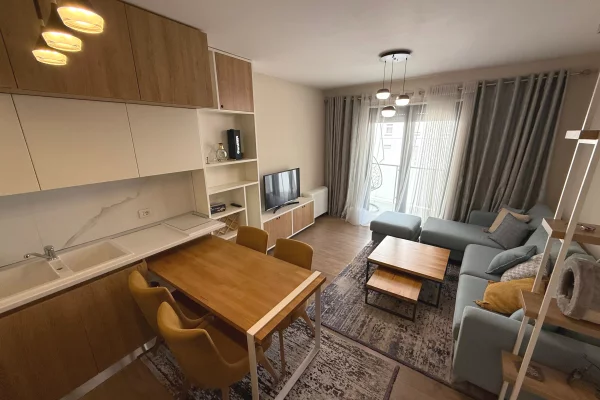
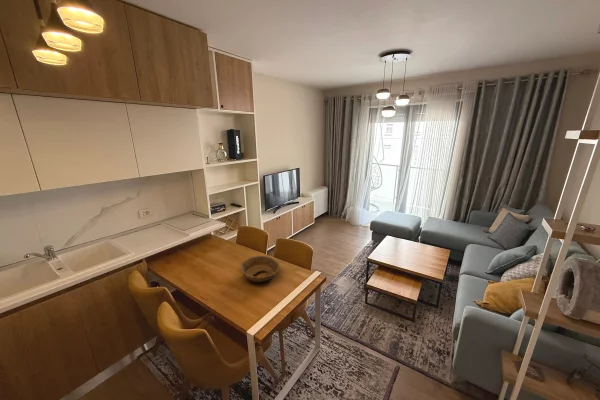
+ decorative bowl (260, 270)
